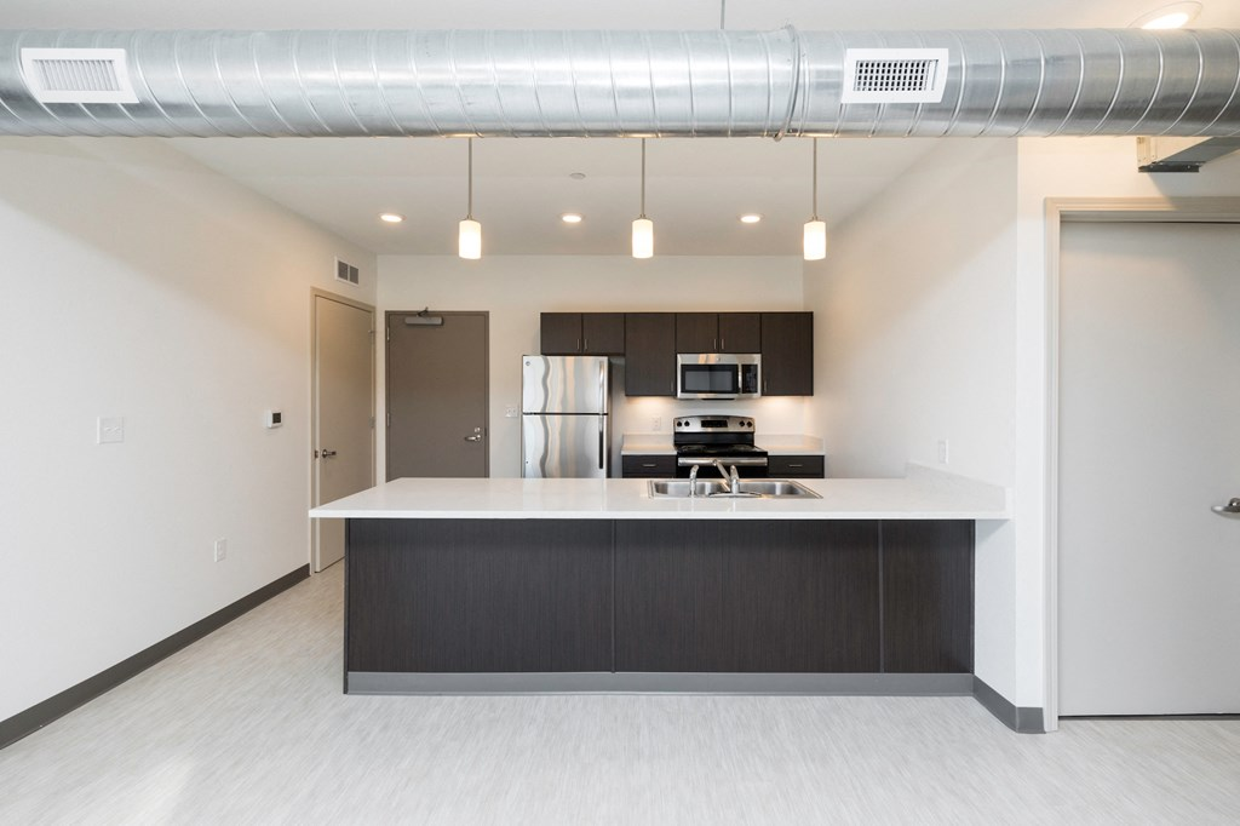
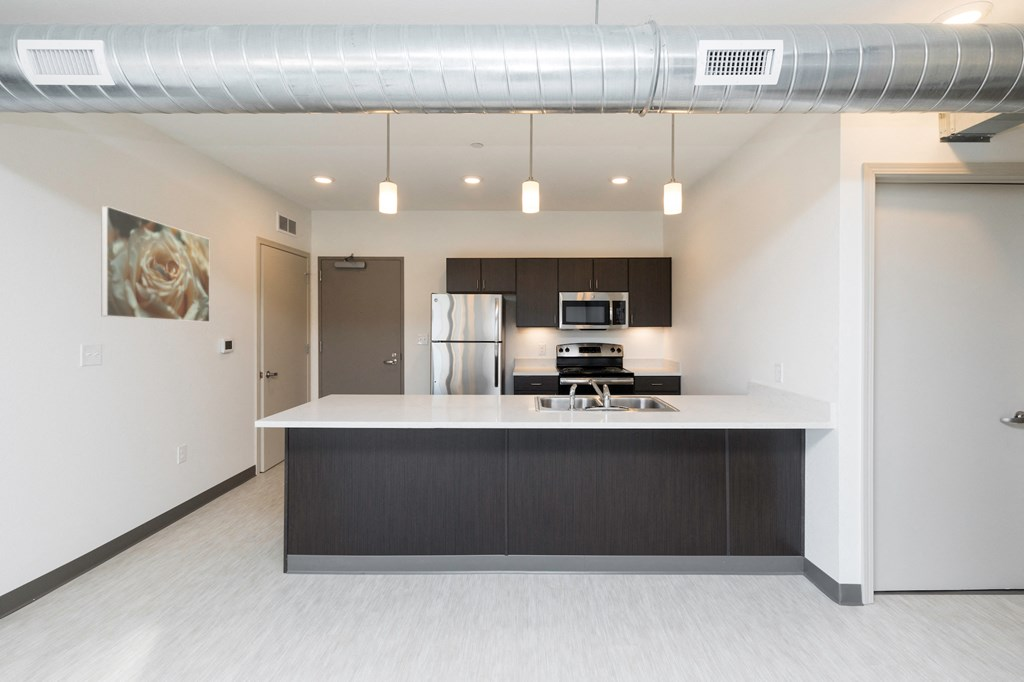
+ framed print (163, 272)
